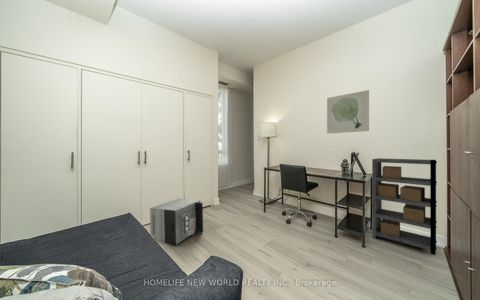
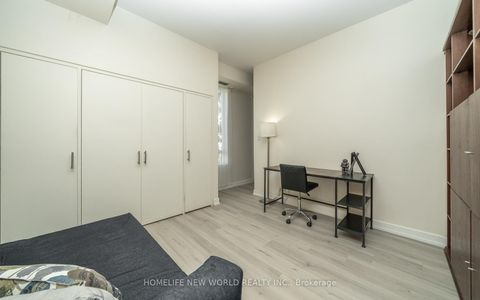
- safe (180, 218)
- wall art (346, 113)
- shelving unit (402, 200)
